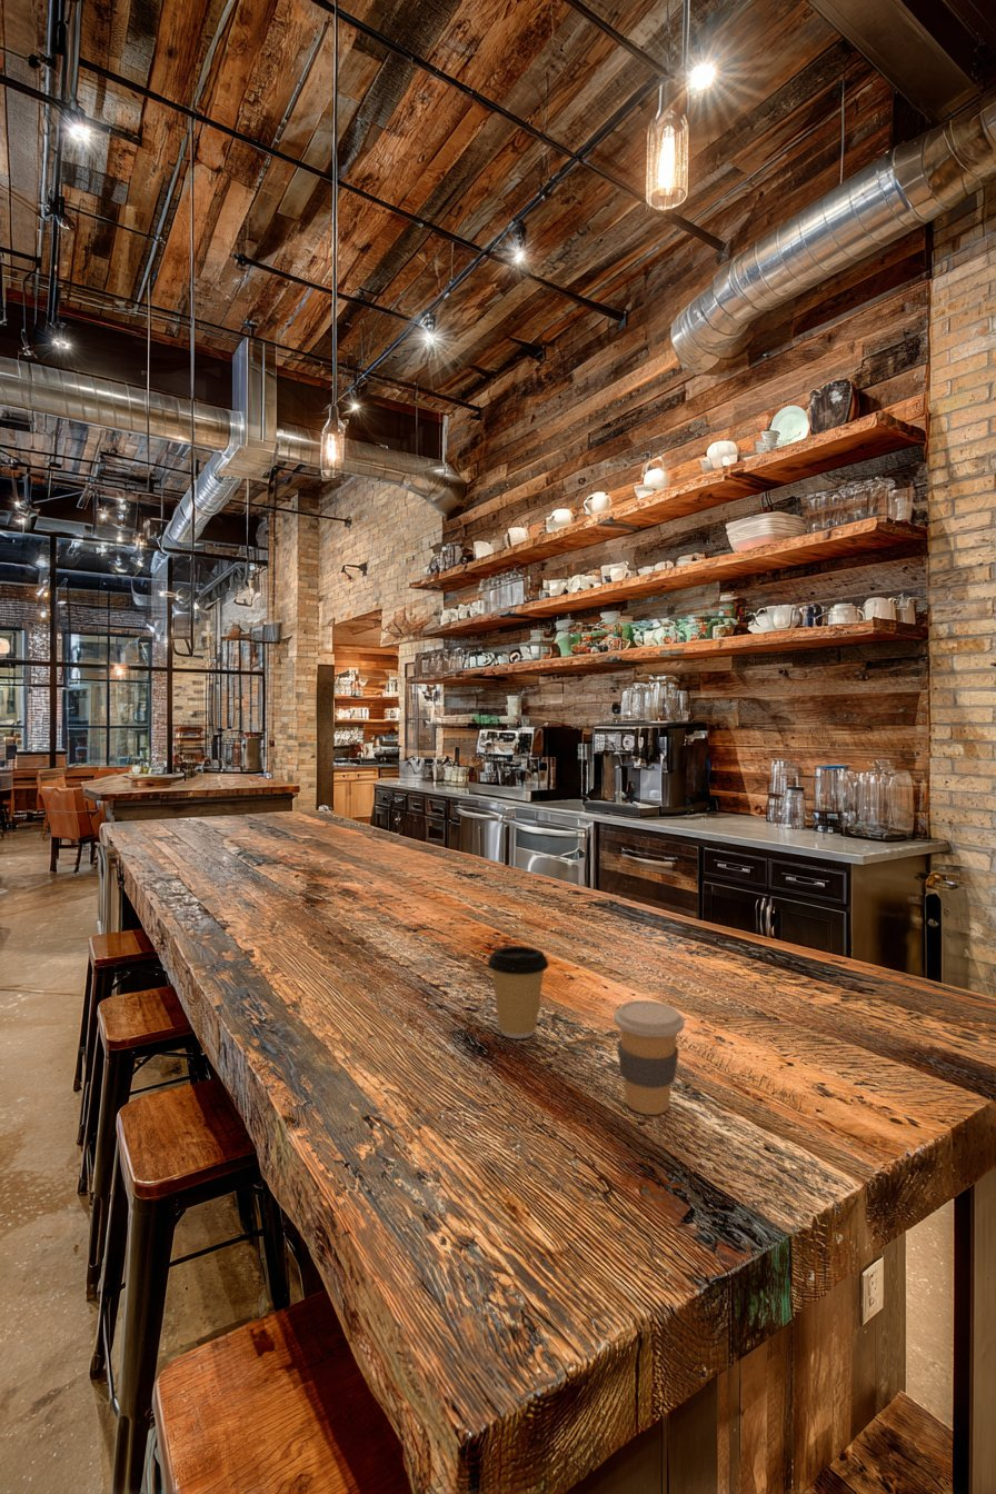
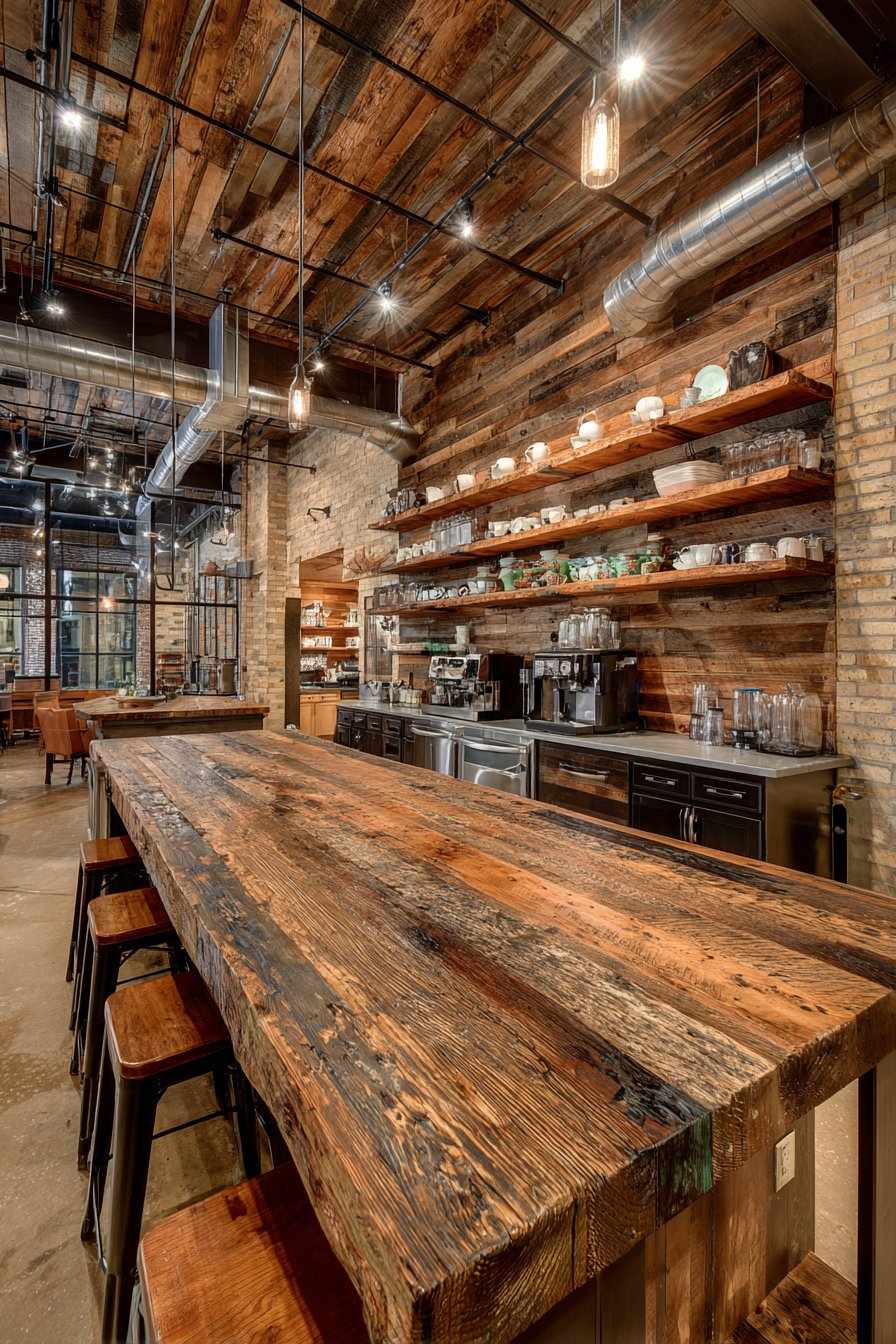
- coffee cup (648, 1057)
- coffee cup (517, 990)
